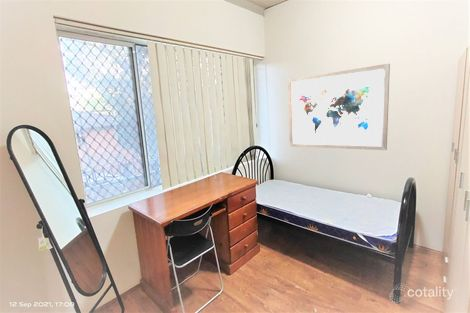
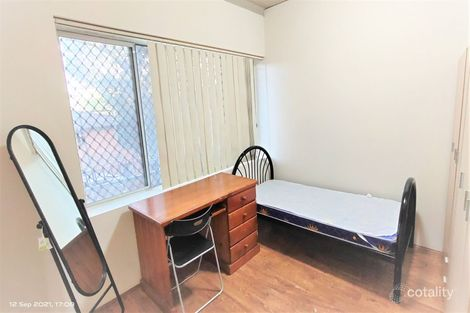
- wall art (332, 111)
